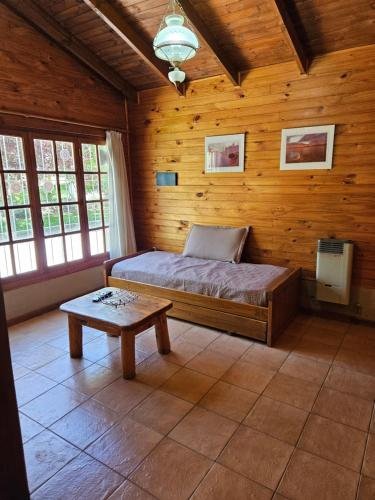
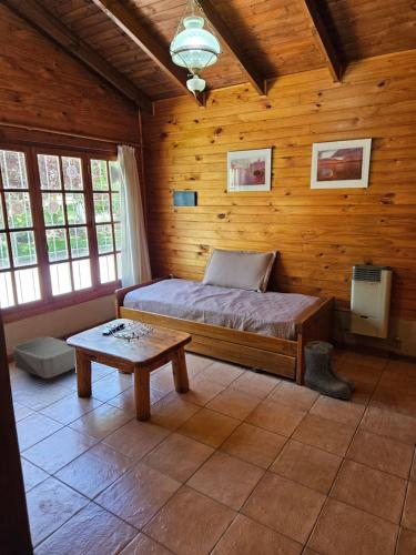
+ storage bin (45, 355)
+ boots (328, 367)
